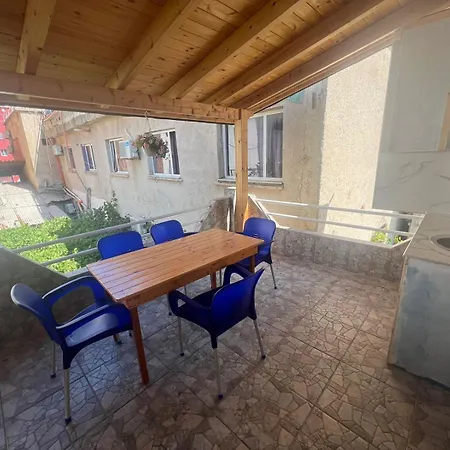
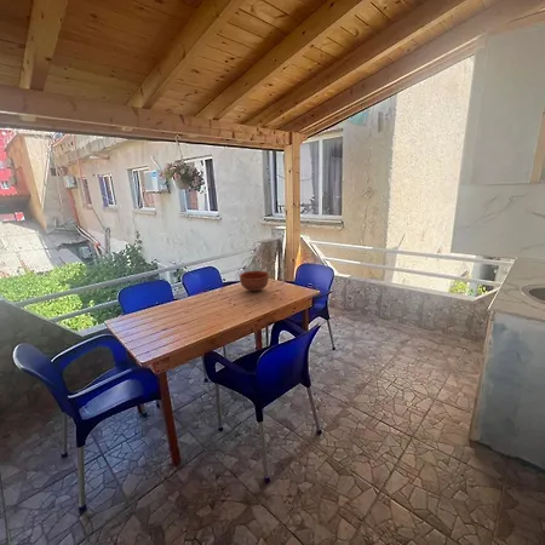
+ bowl (254, 282)
